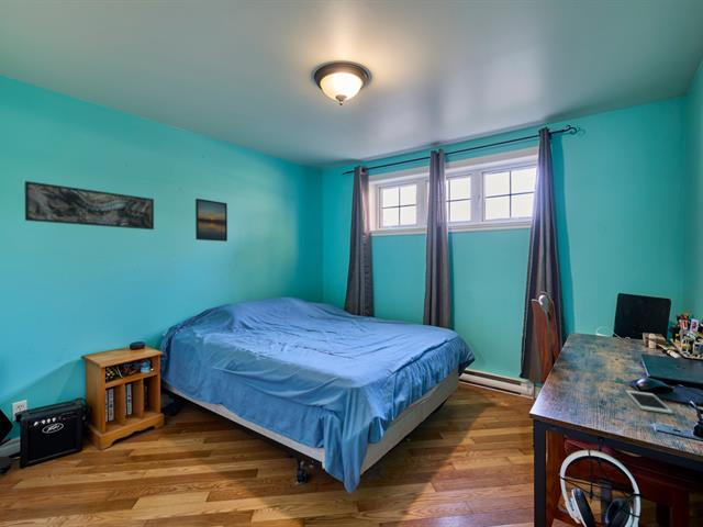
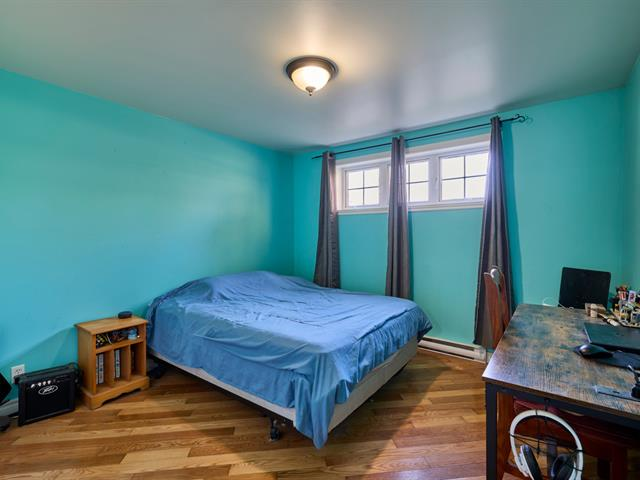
- cell phone (647, 401)
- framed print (97, 208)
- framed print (212, 221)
